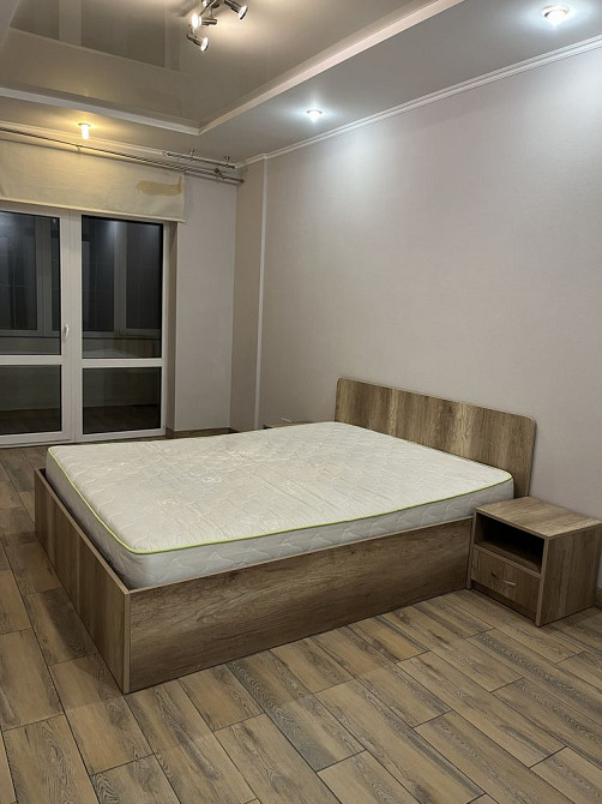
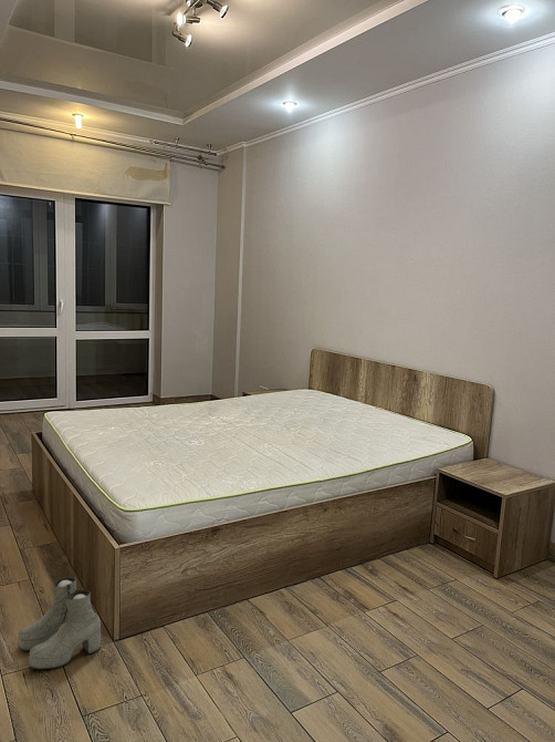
+ boots (59, 619)
